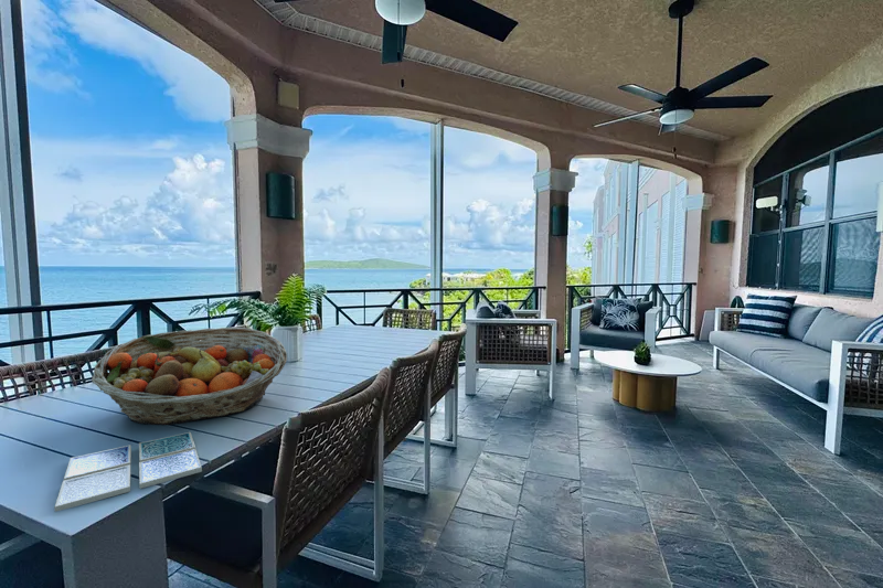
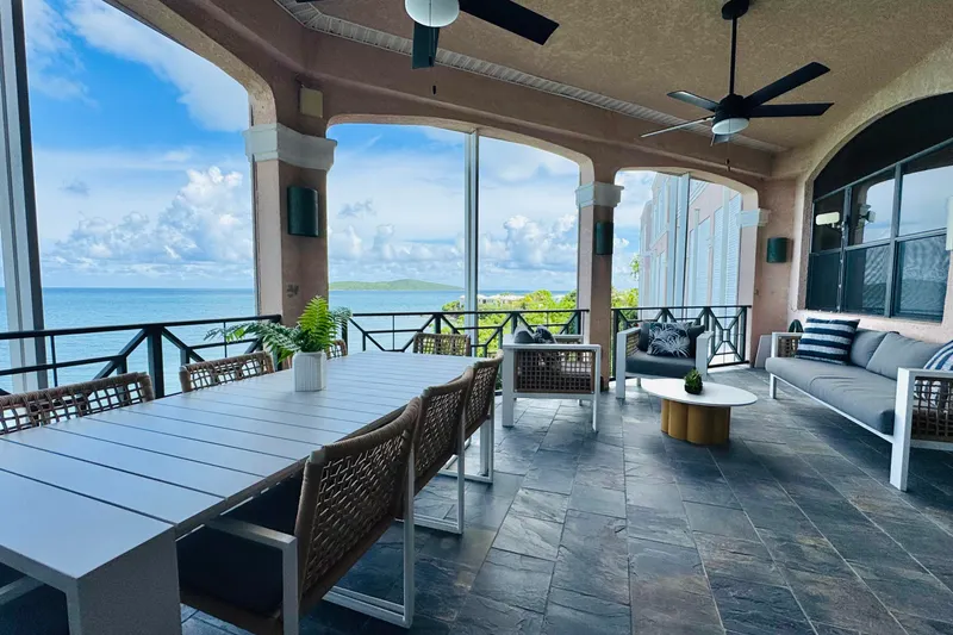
- drink coaster (139, 464)
- fruit basket (200, 371)
